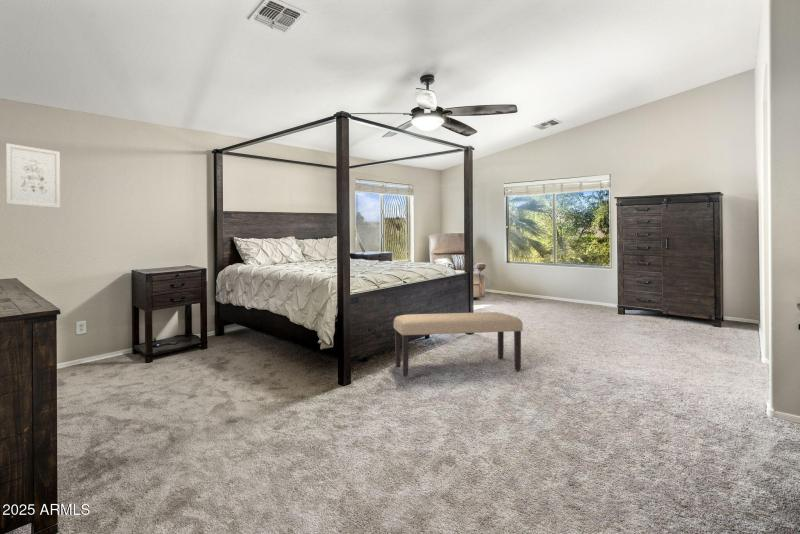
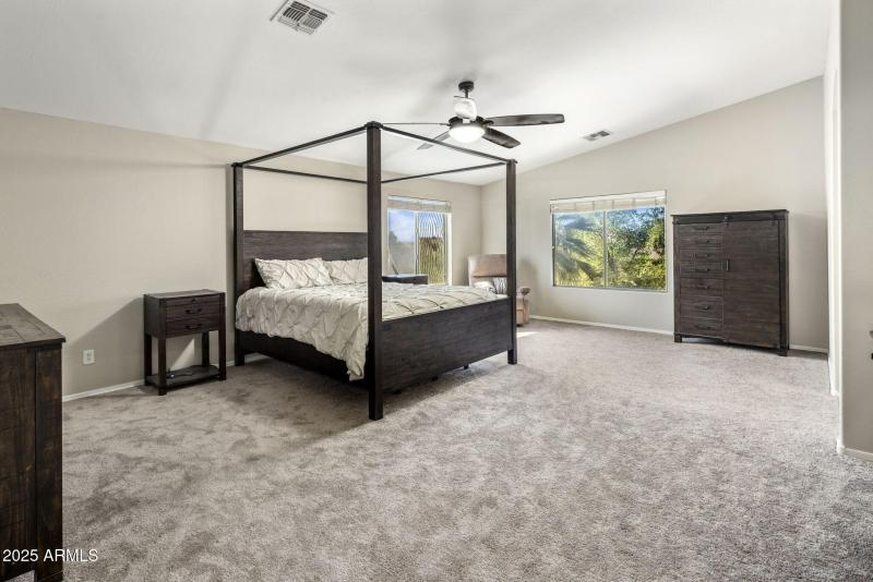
- bench (453, 333)
- wall art (34, 176)
